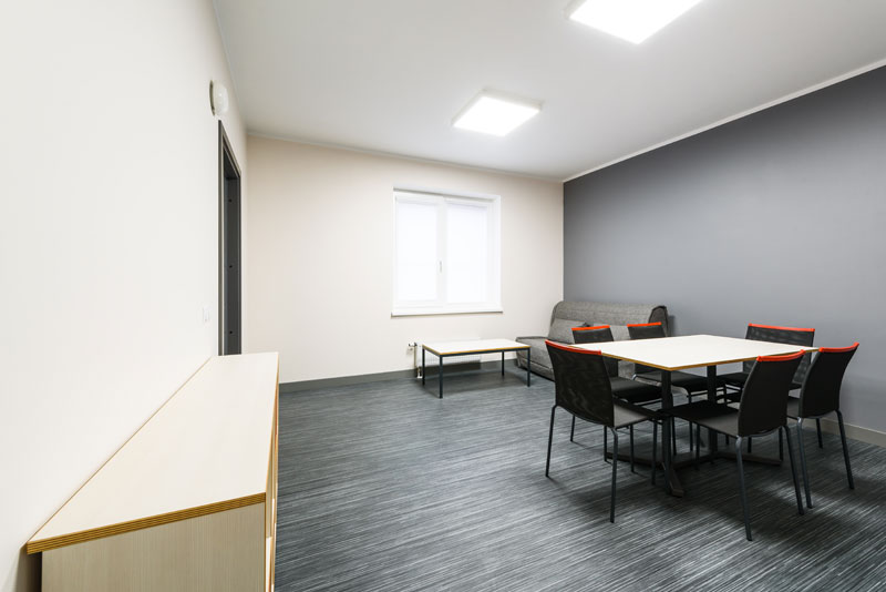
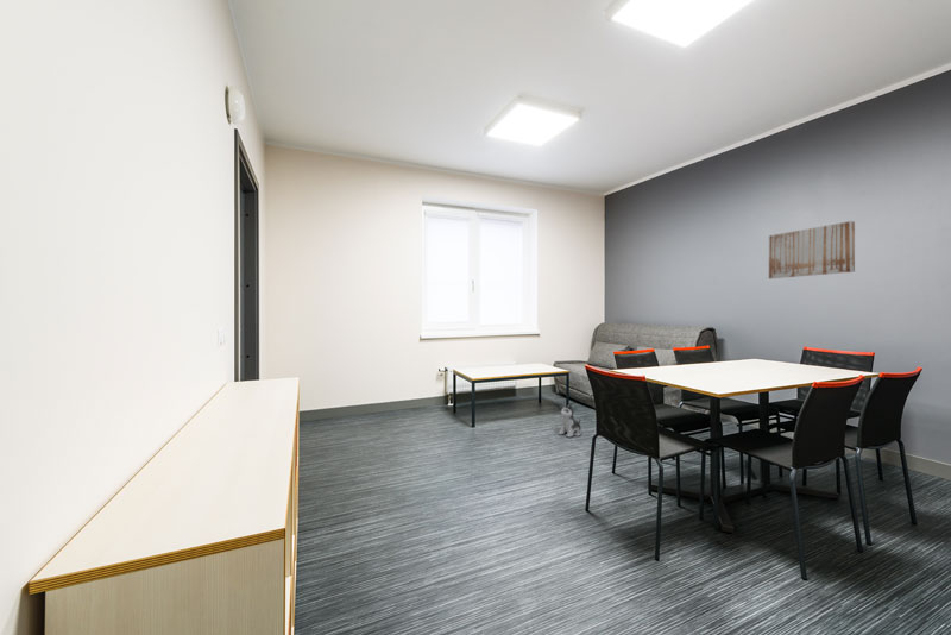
+ wall art (807, 252)
+ plush toy (571, 417)
